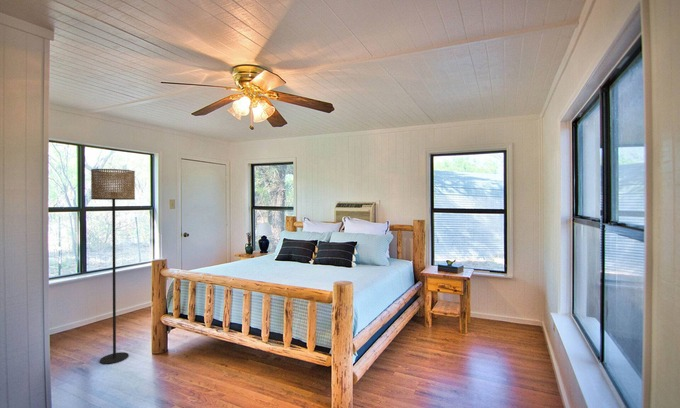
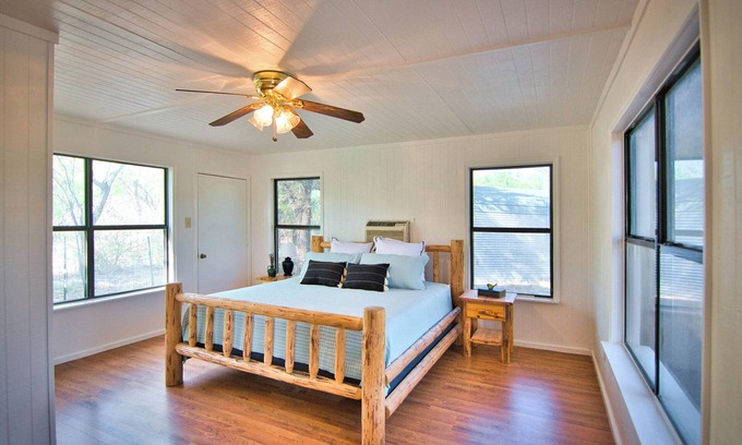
- floor lamp (114, 264)
